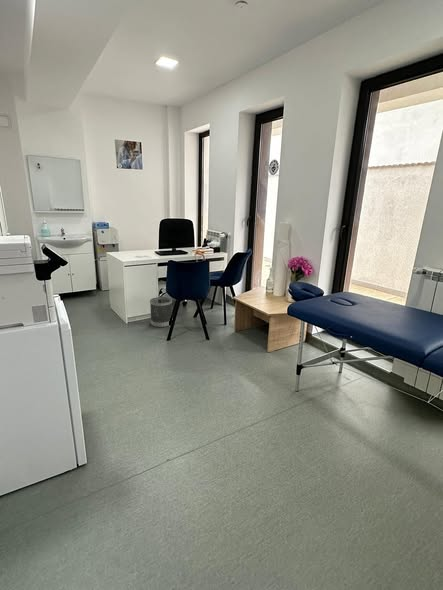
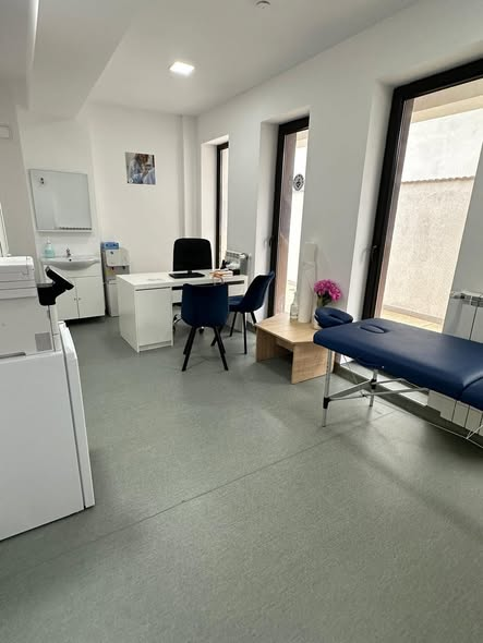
- wastebasket (161, 311)
